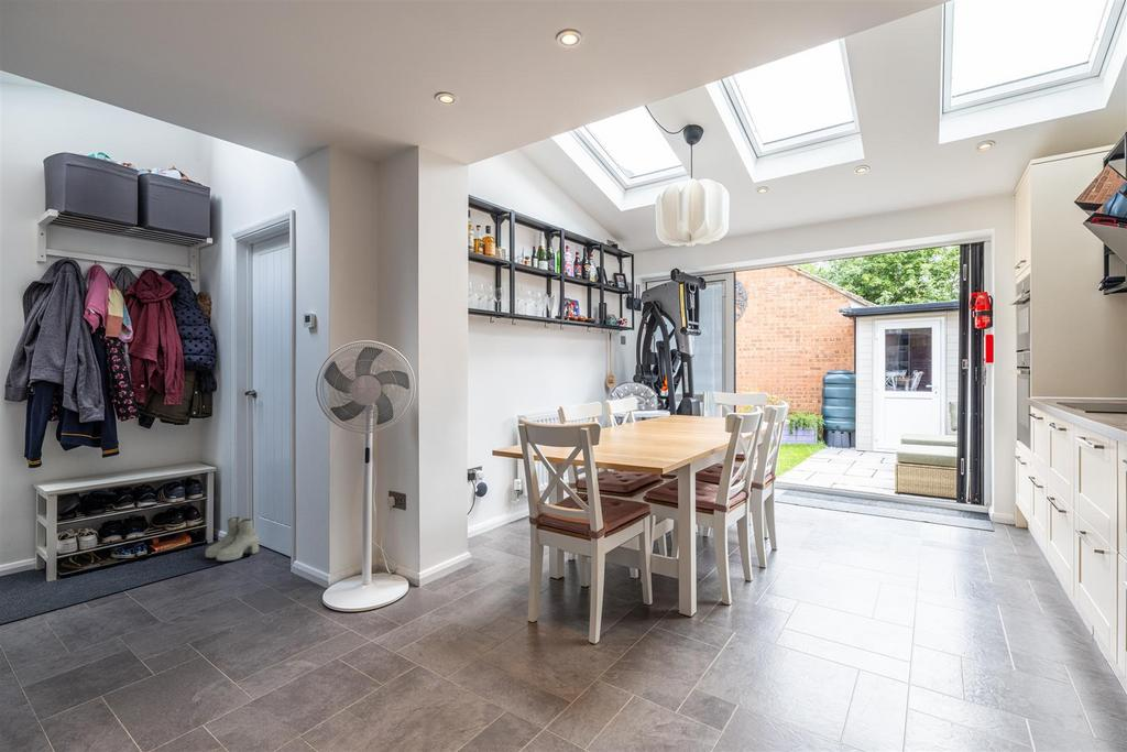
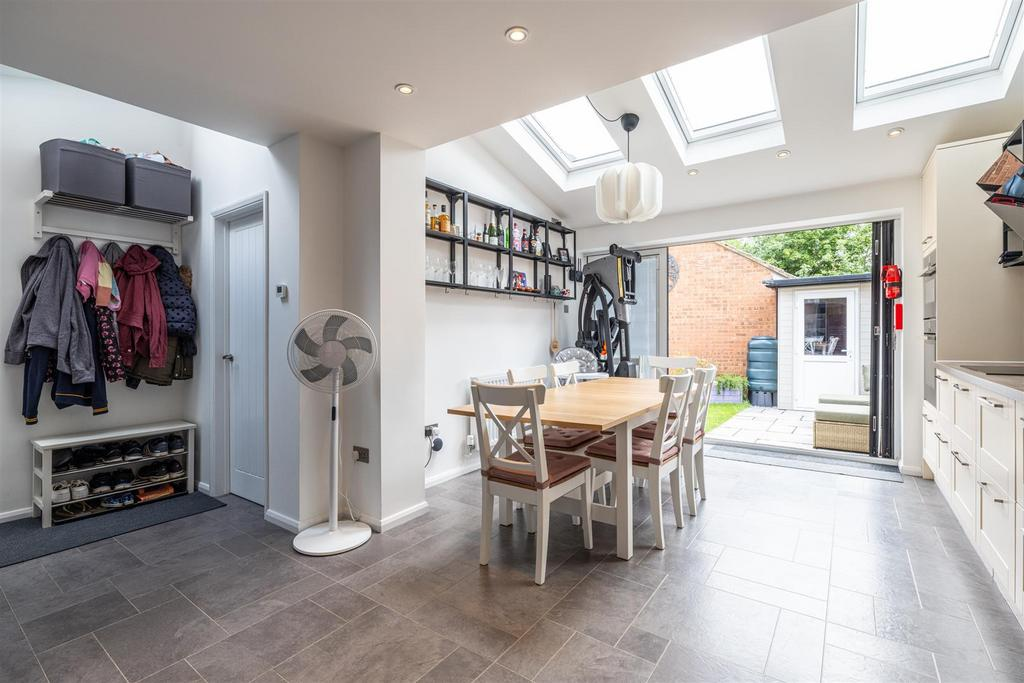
- boots (232, 537)
